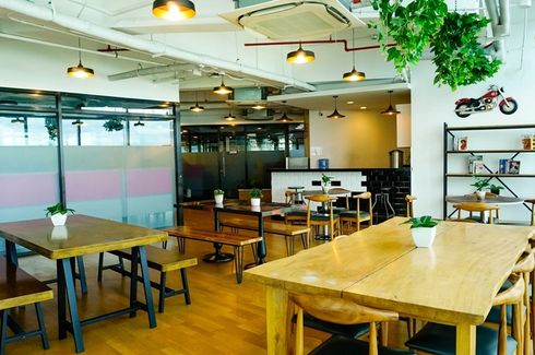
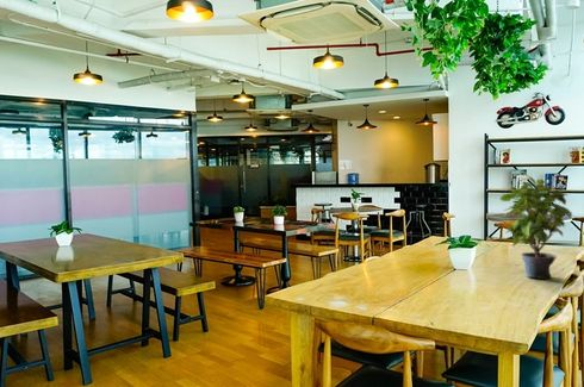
+ potted plant (535, 225)
